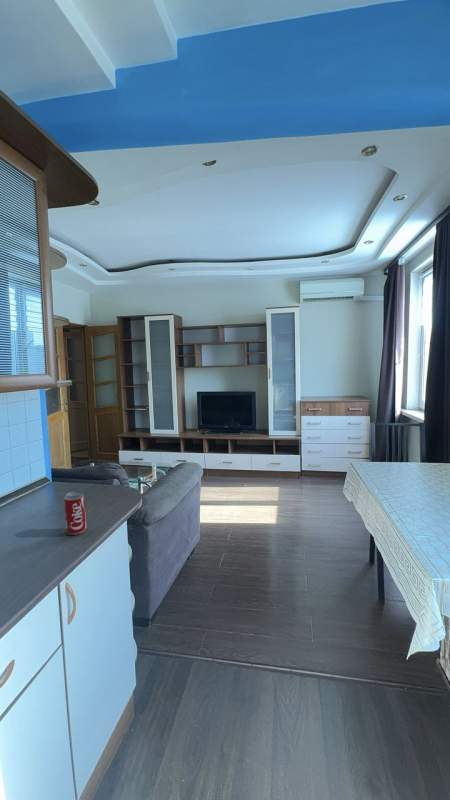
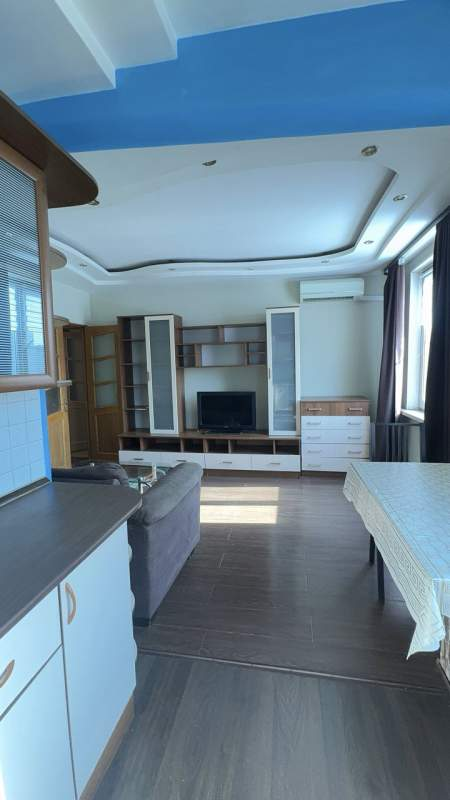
- beverage can (75, 512)
